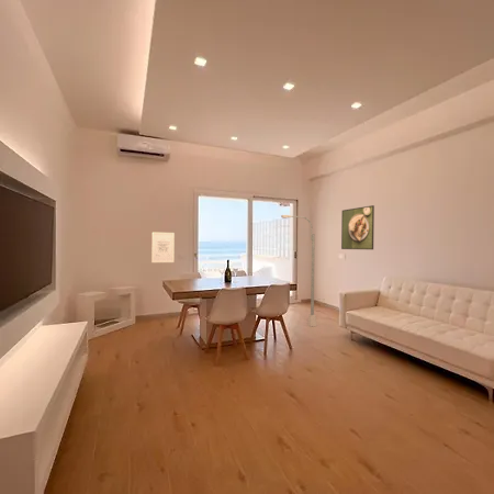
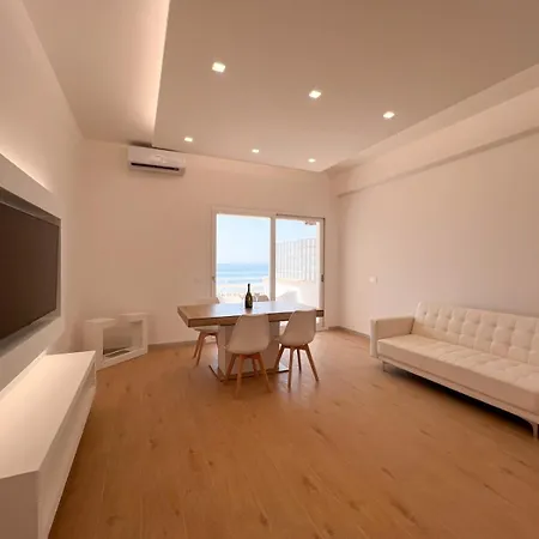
- wall art (162, 247)
- floor lamp (312, 271)
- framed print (356, 228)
